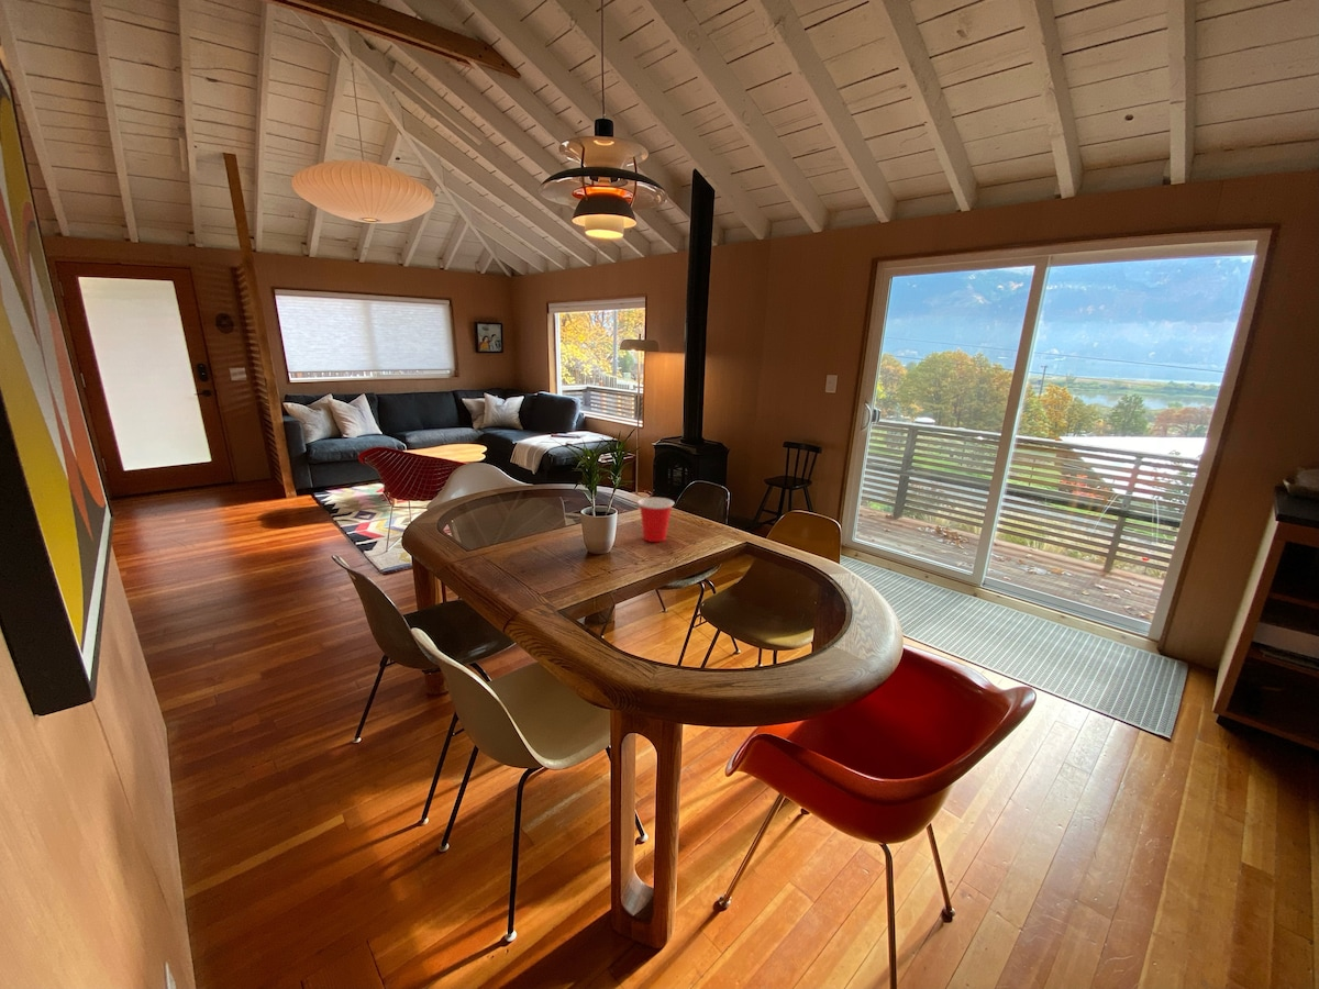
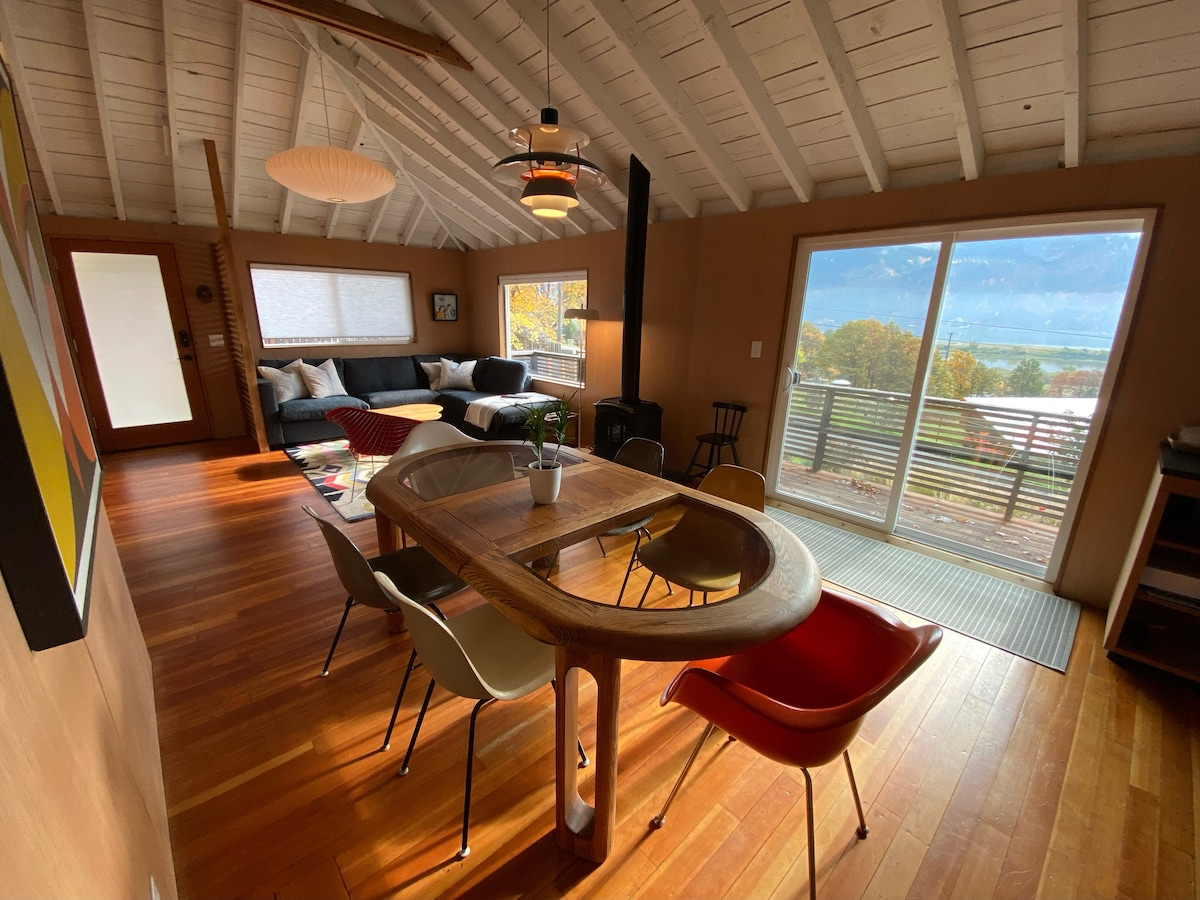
- cup (655, 520)
